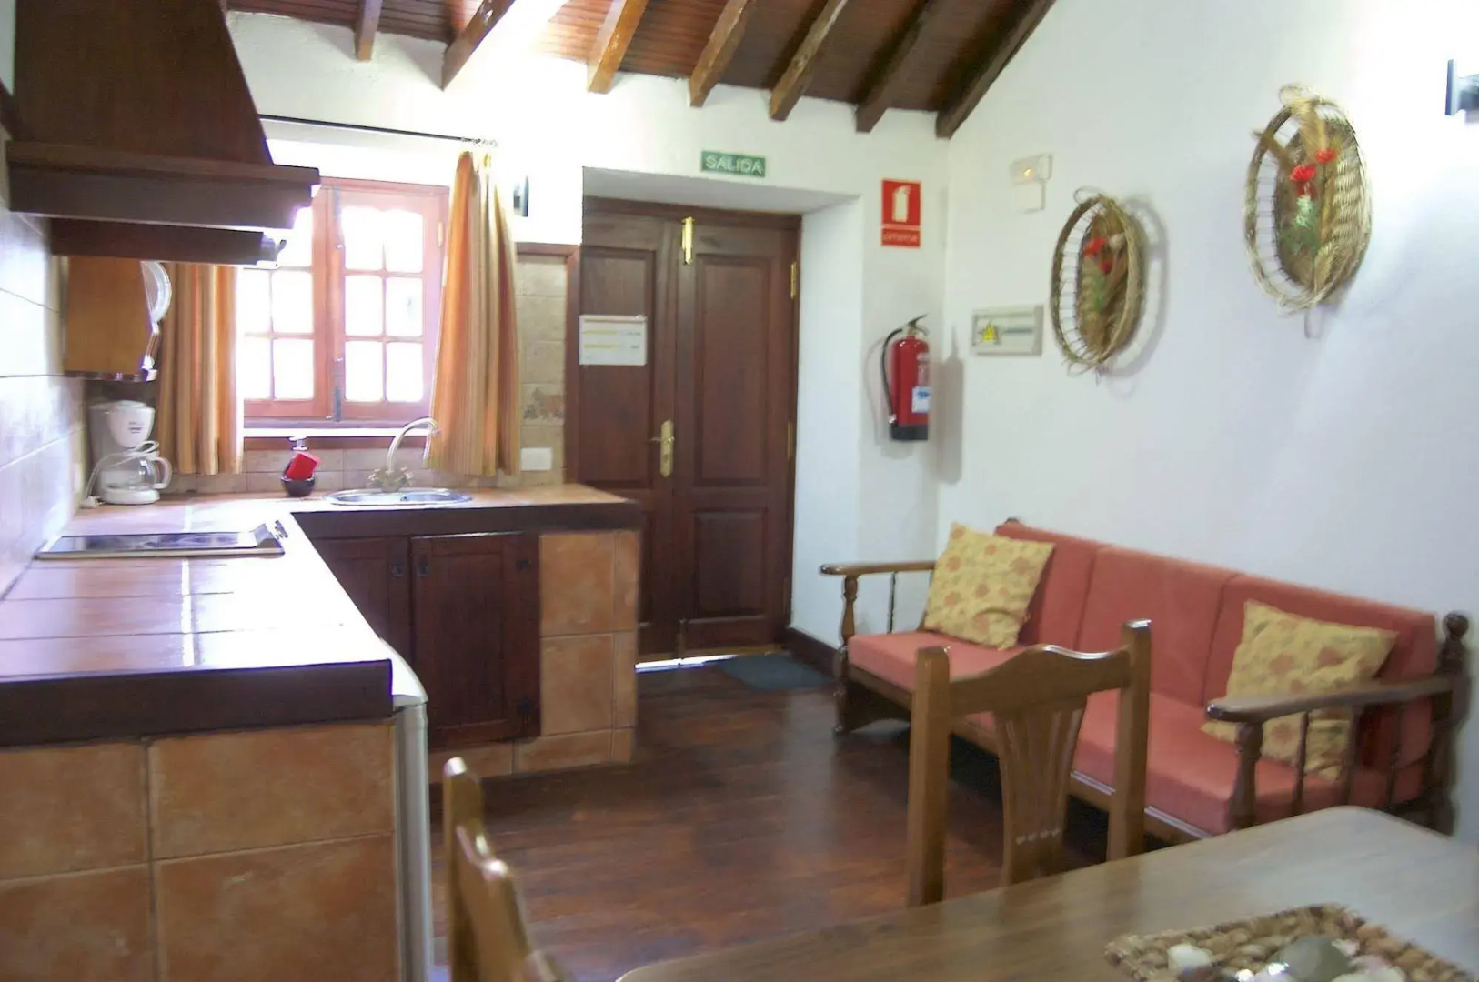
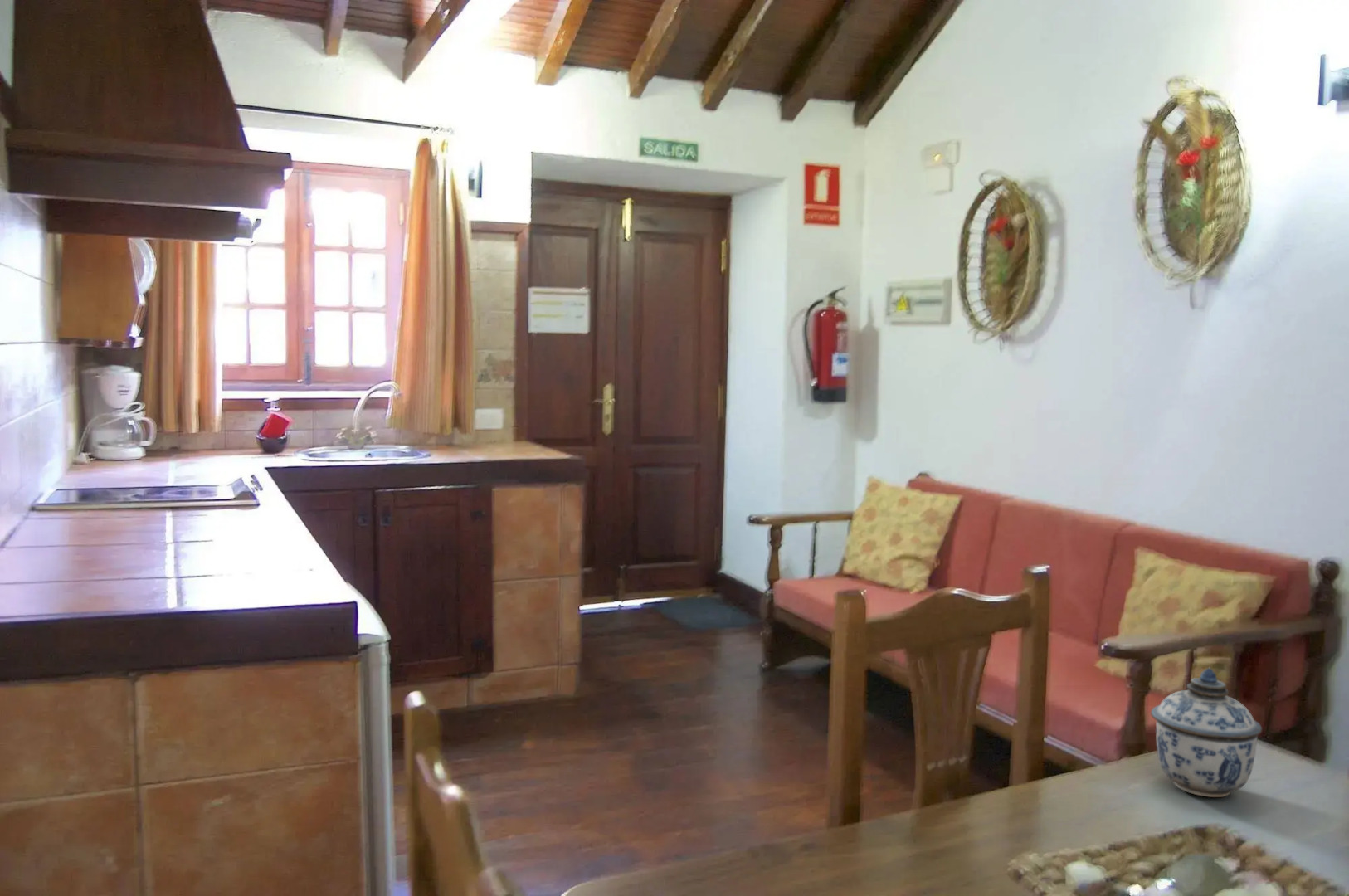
+ lidded jar (1205, 728)
